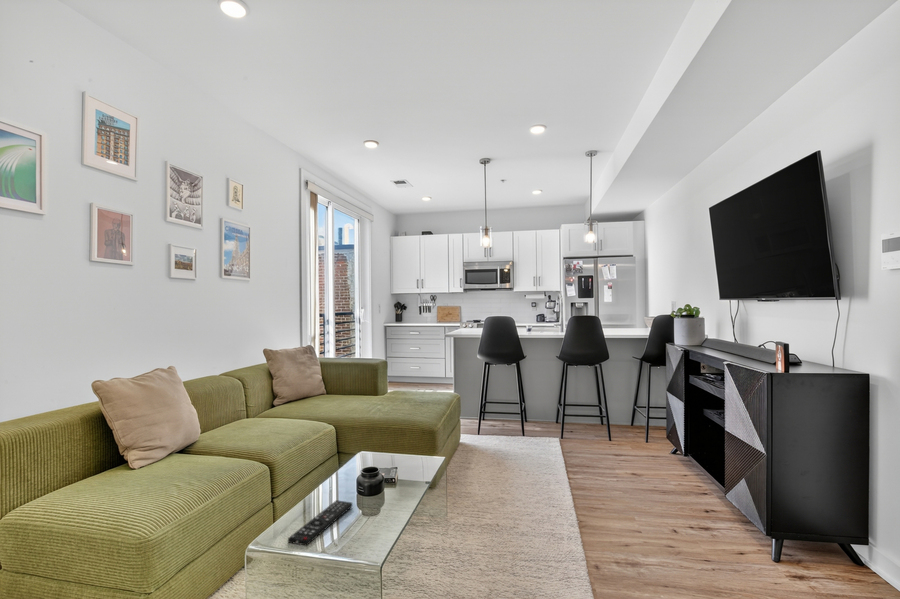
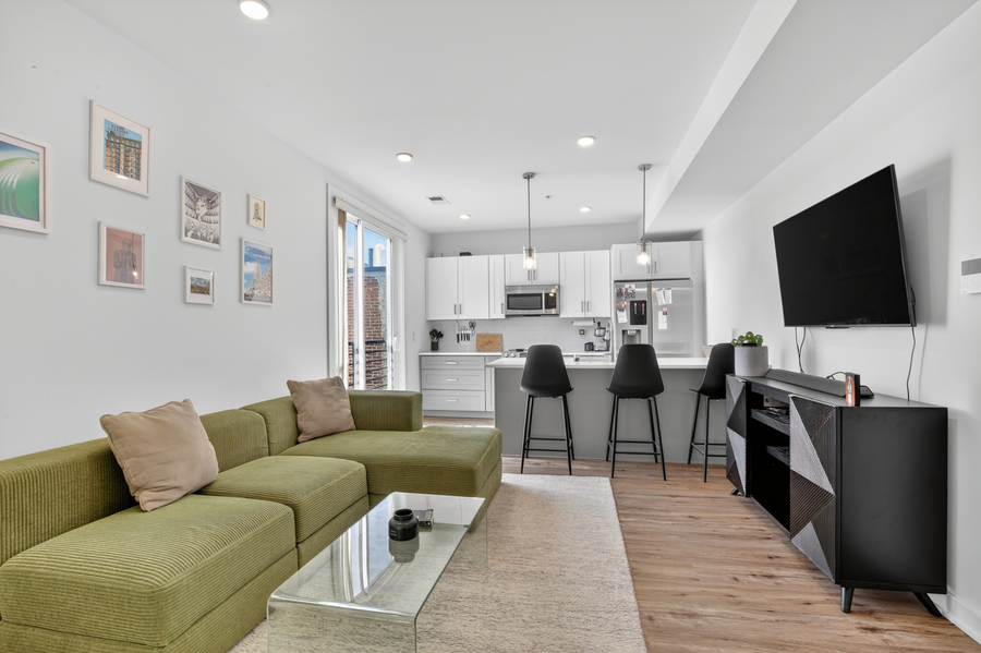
- remote control (322, 520)
